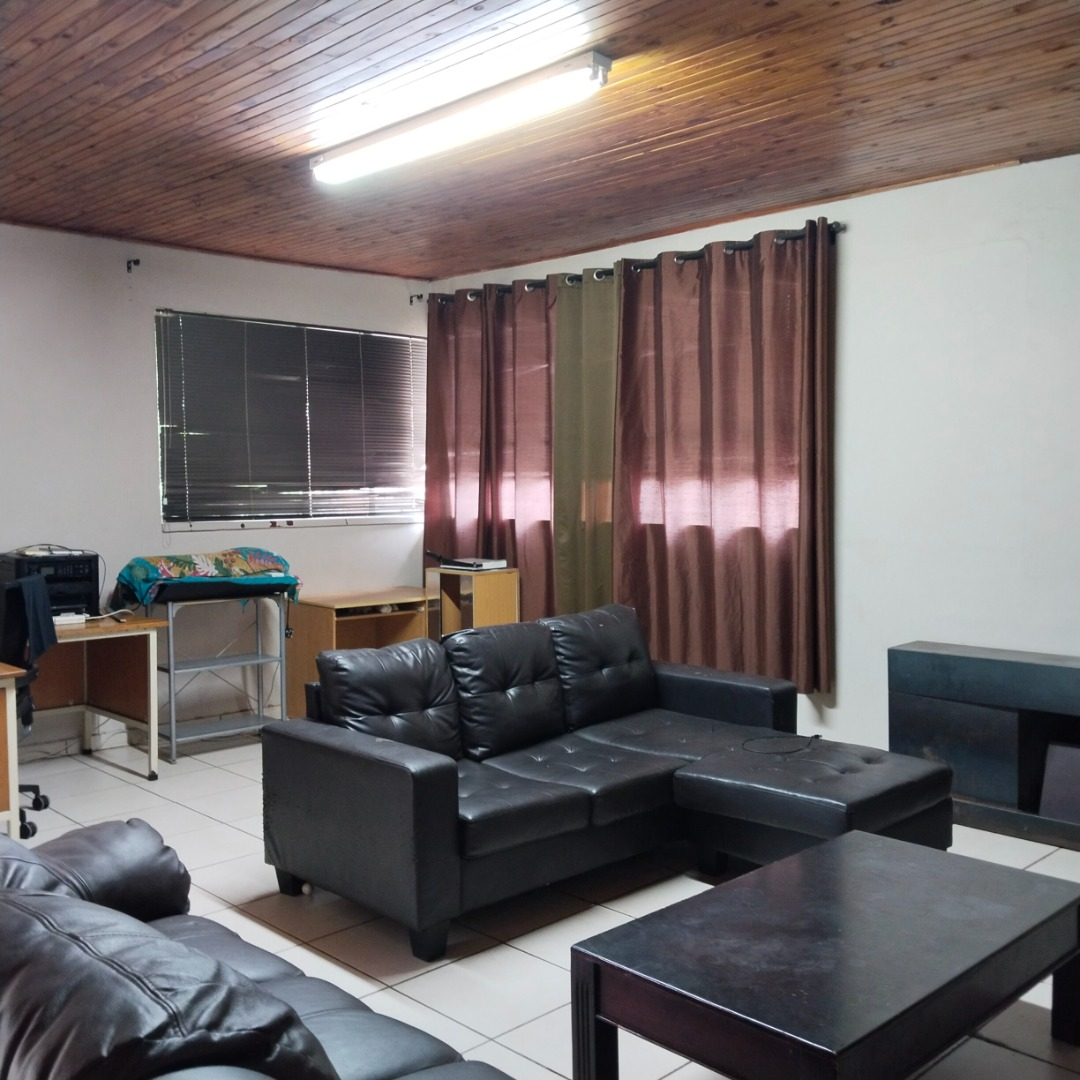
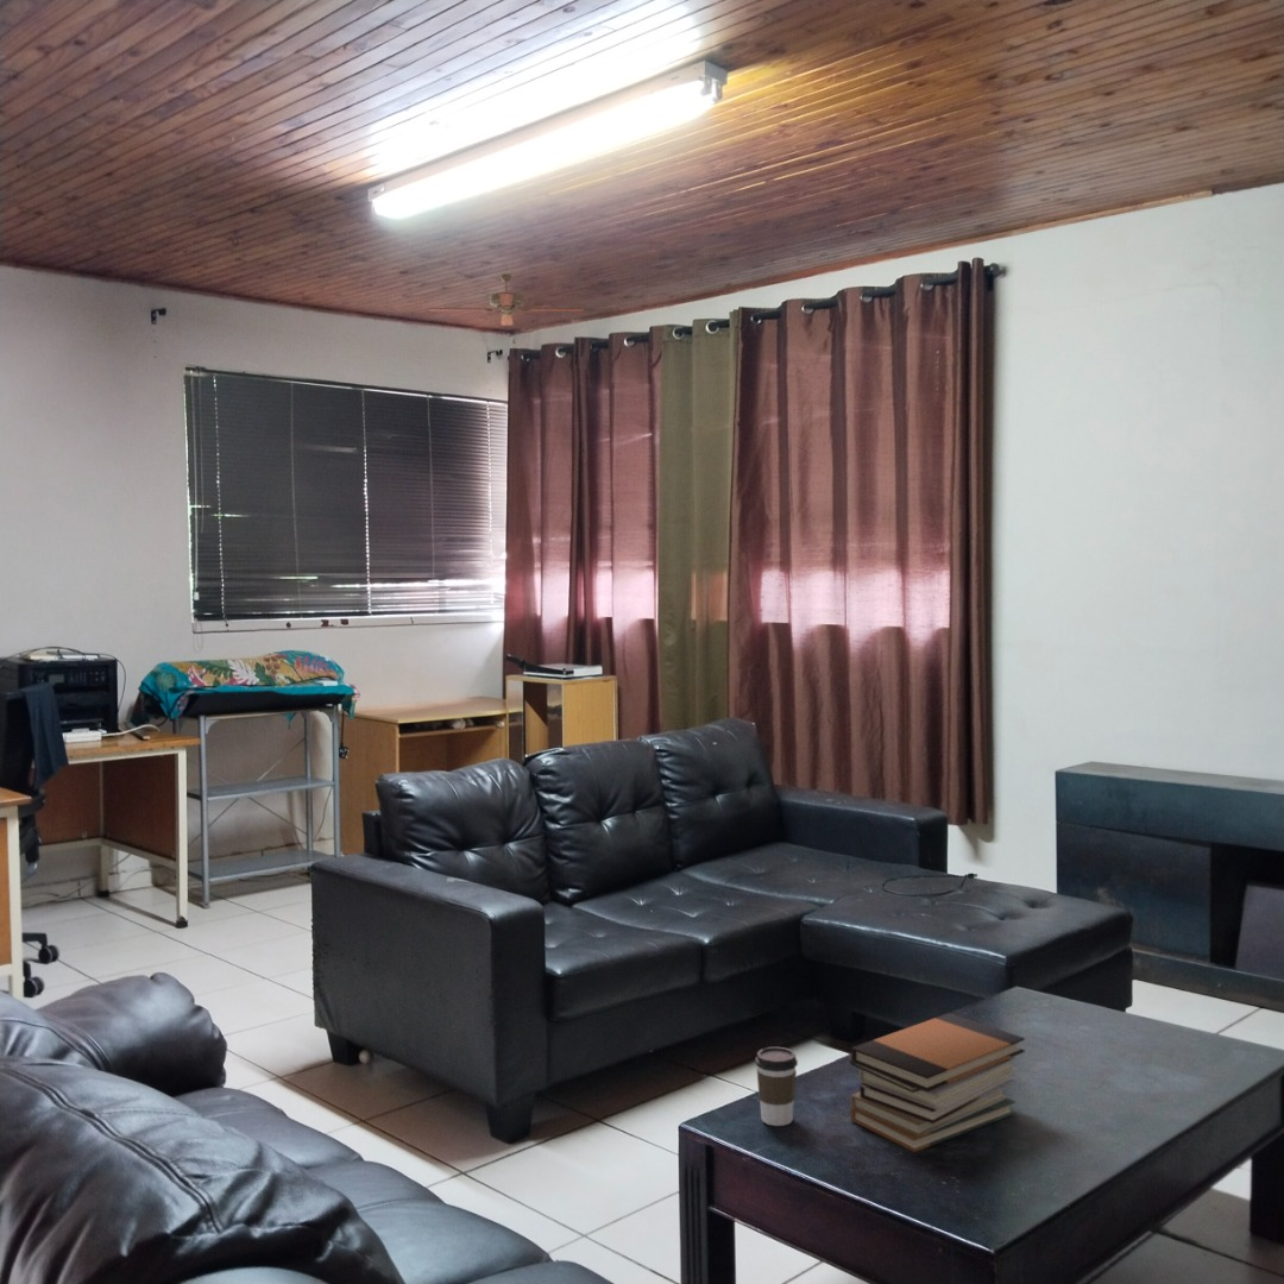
+ coffee cup (776, 1085)
+ ceiling fan (506, 309)
+ book stack (937, 1080)
